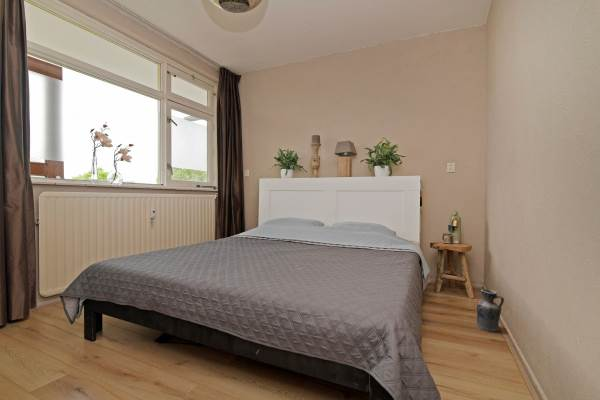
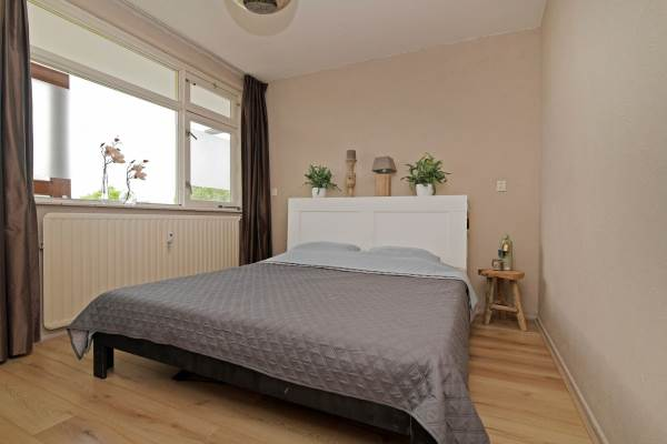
- ceramic jug (490, 309)
